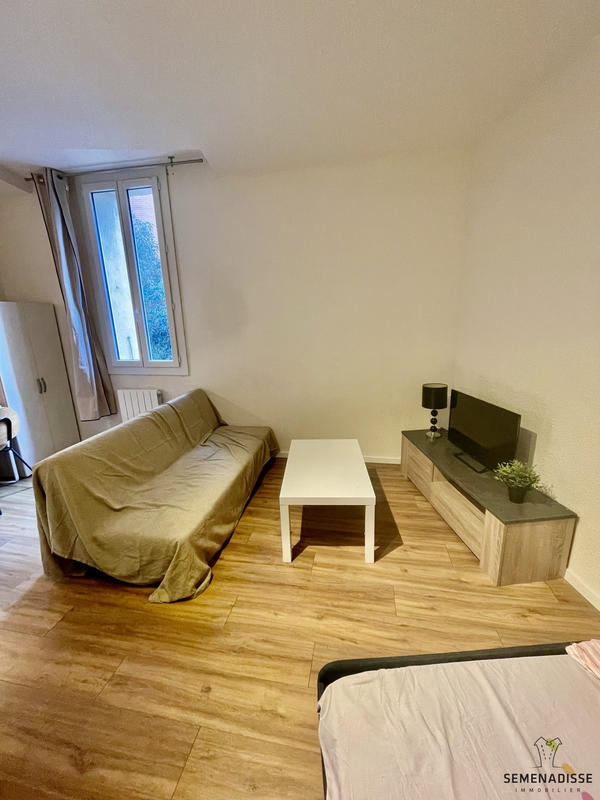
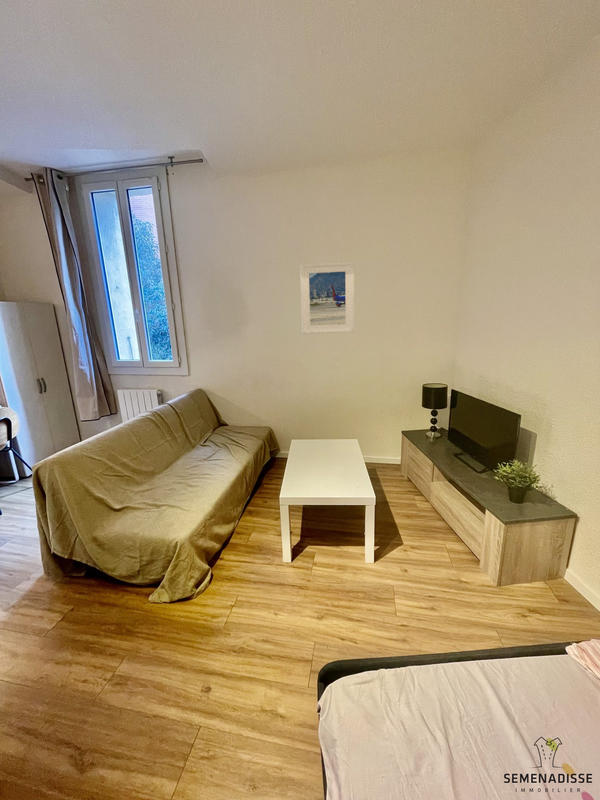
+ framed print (327, 298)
